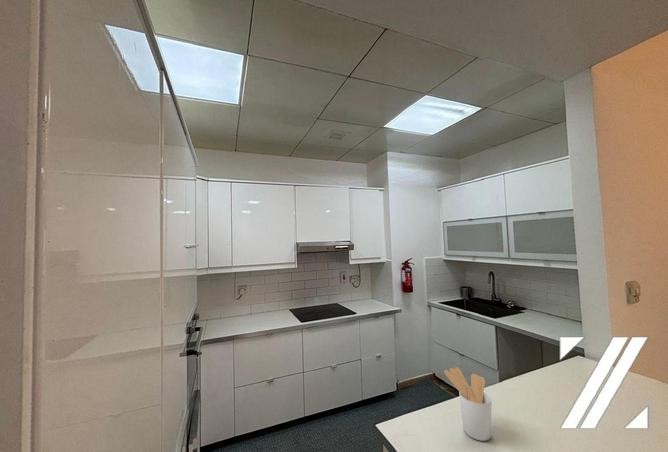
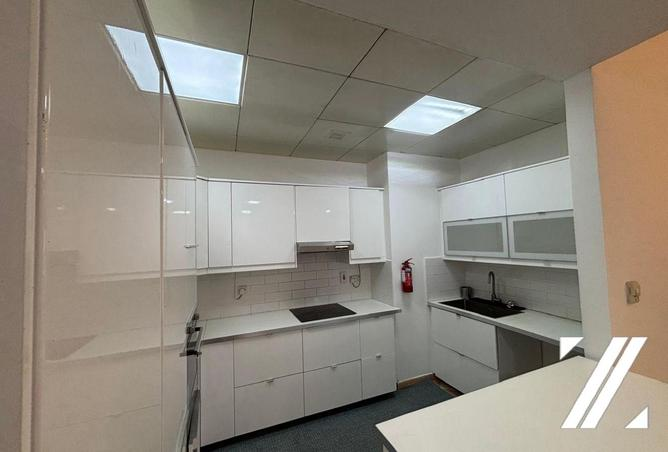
- utensil holder (468, 400)
